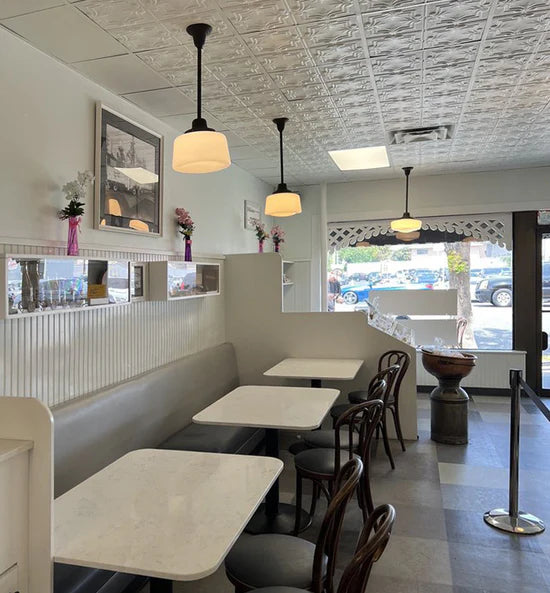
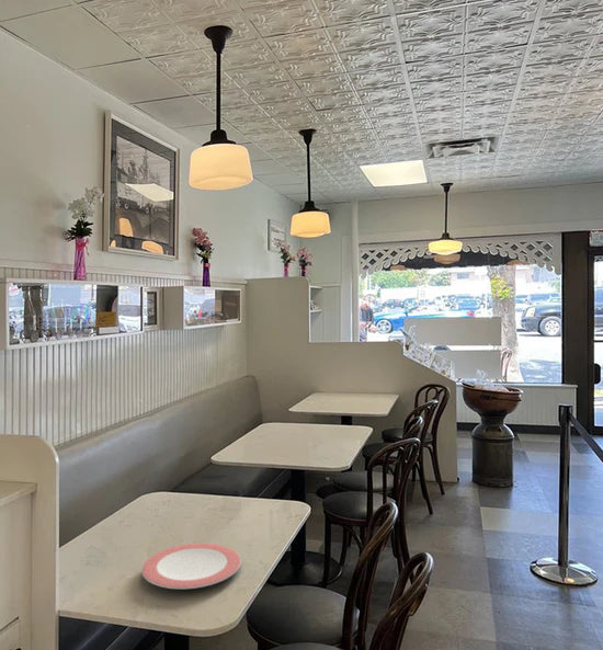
+ plate (192, 566)
